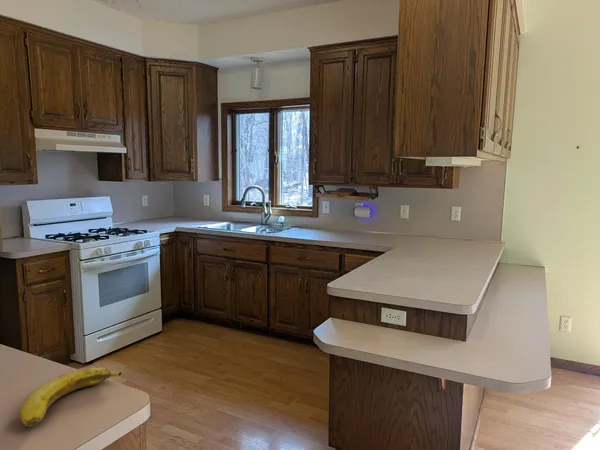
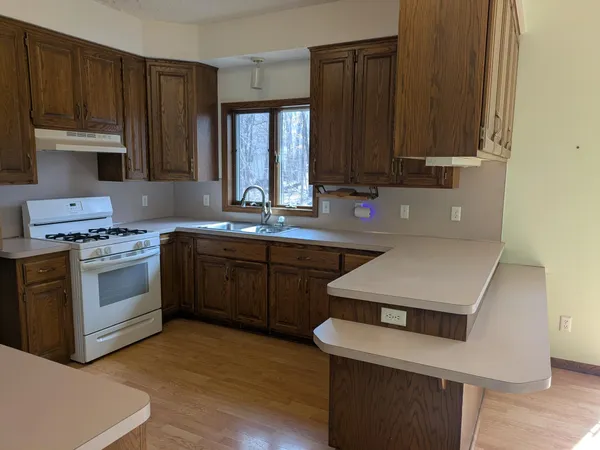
- banana (73, 390)
